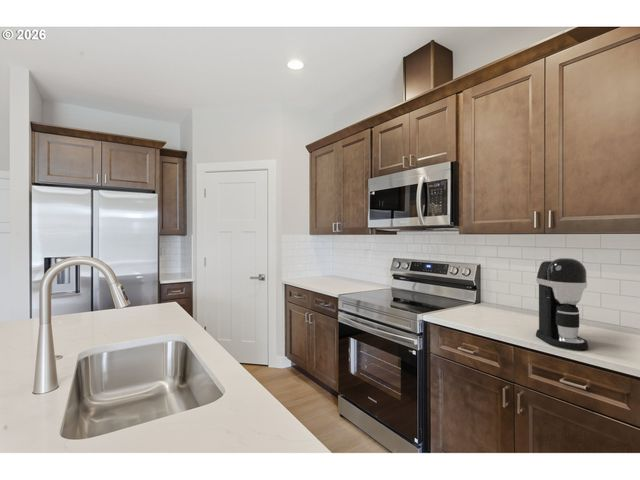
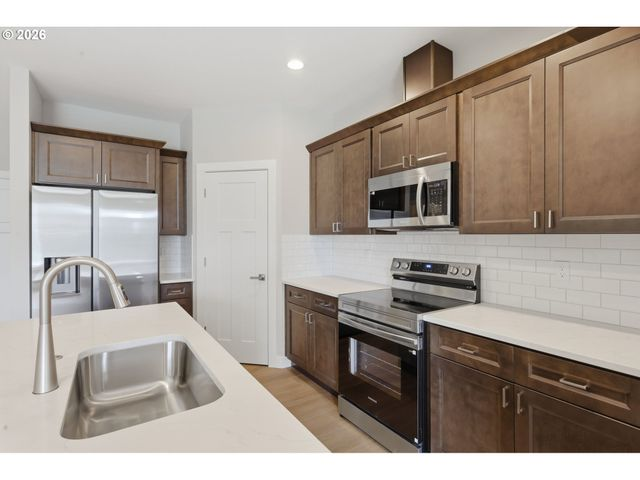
- coffee maker (560, 299)
